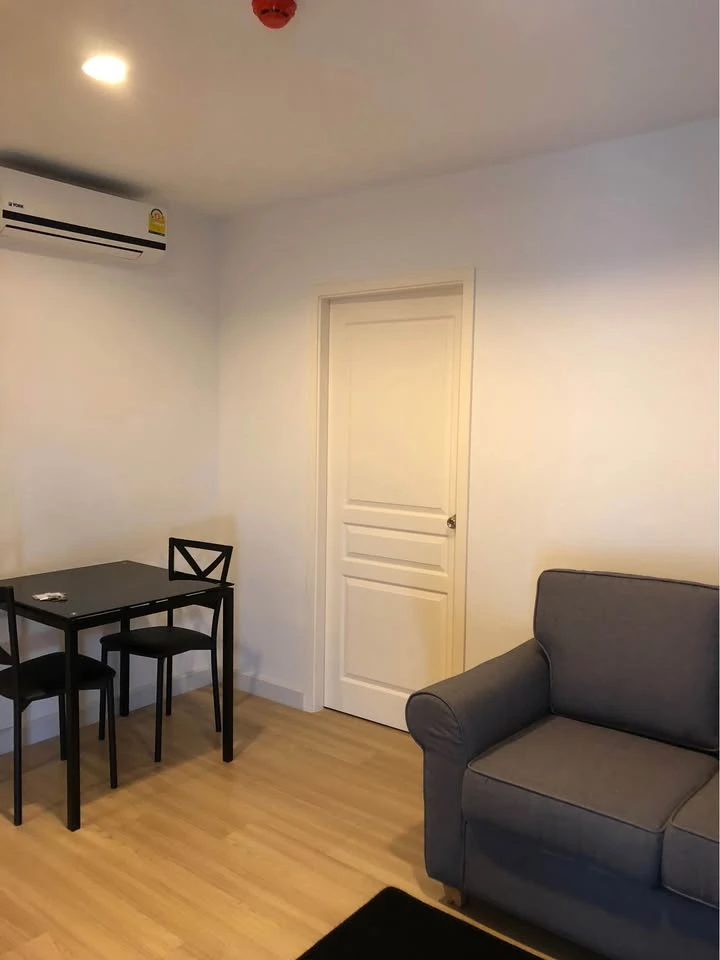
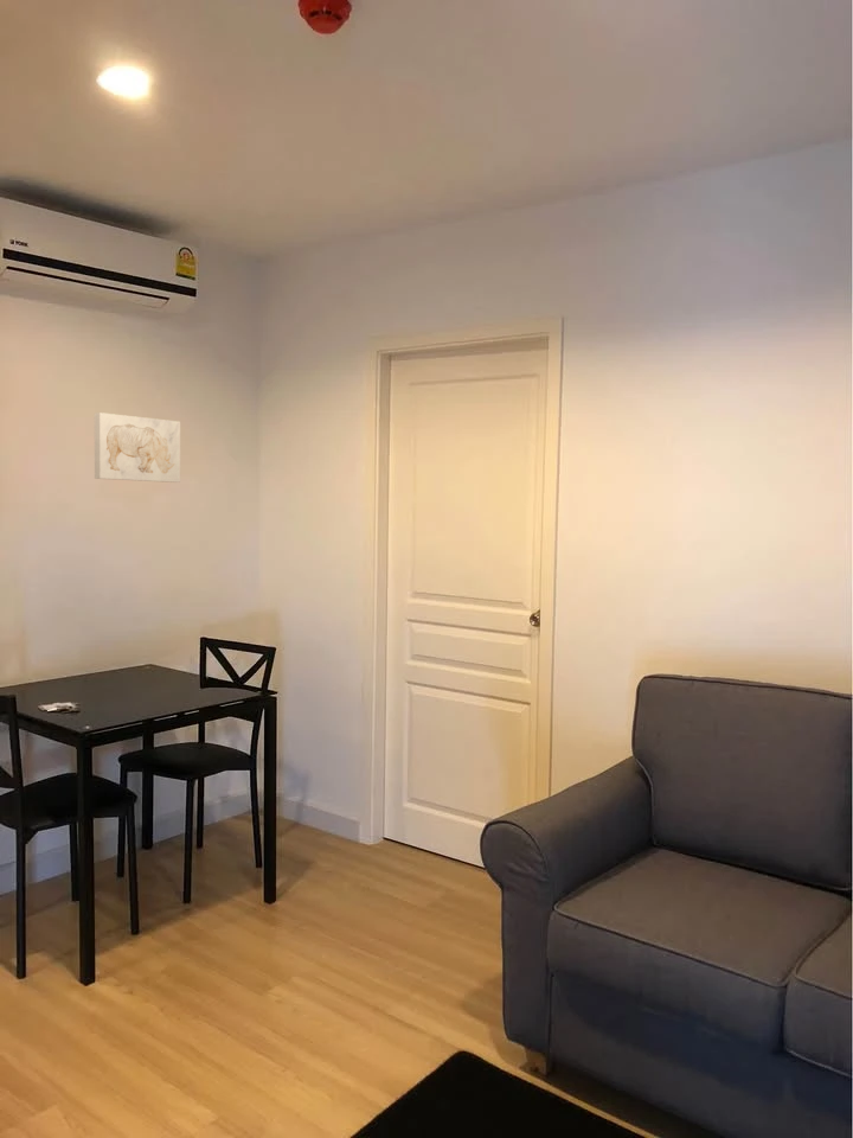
+ wall art (139, 448)
